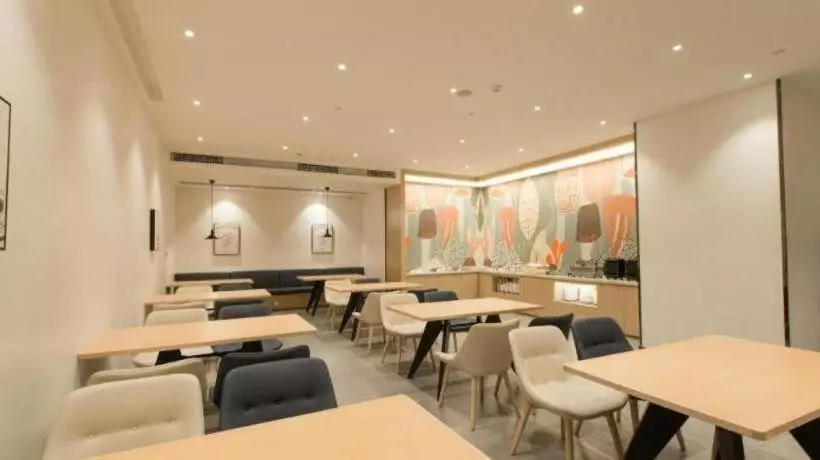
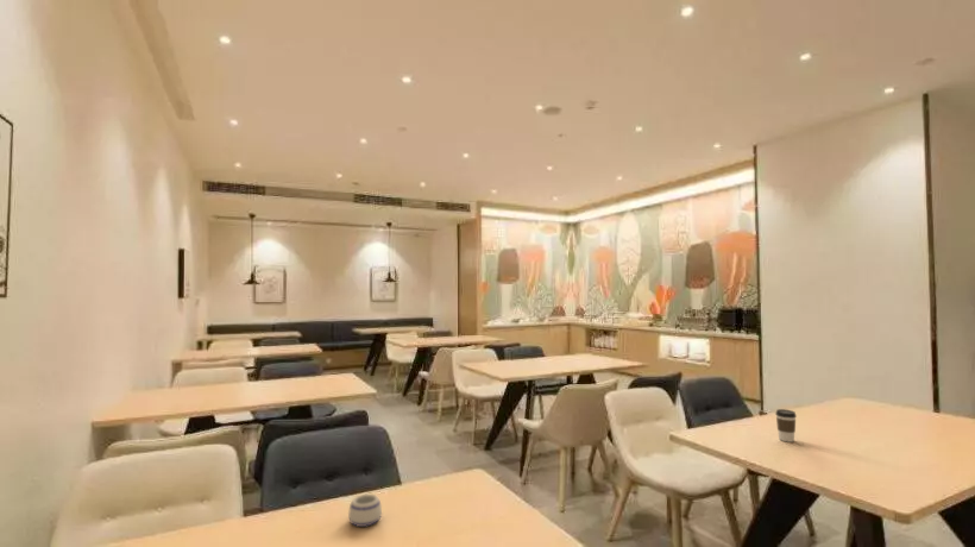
+ mug (365, 507)
+ coffee cup (786, 425)
